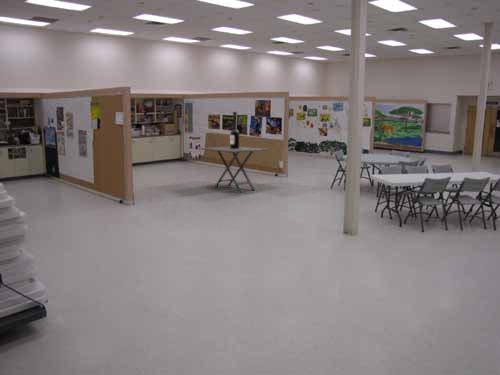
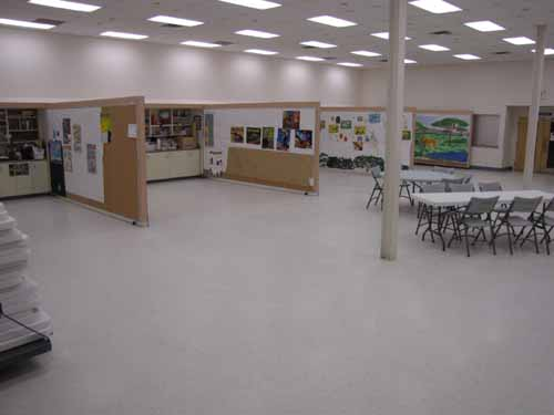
- folding table (234, 150)
